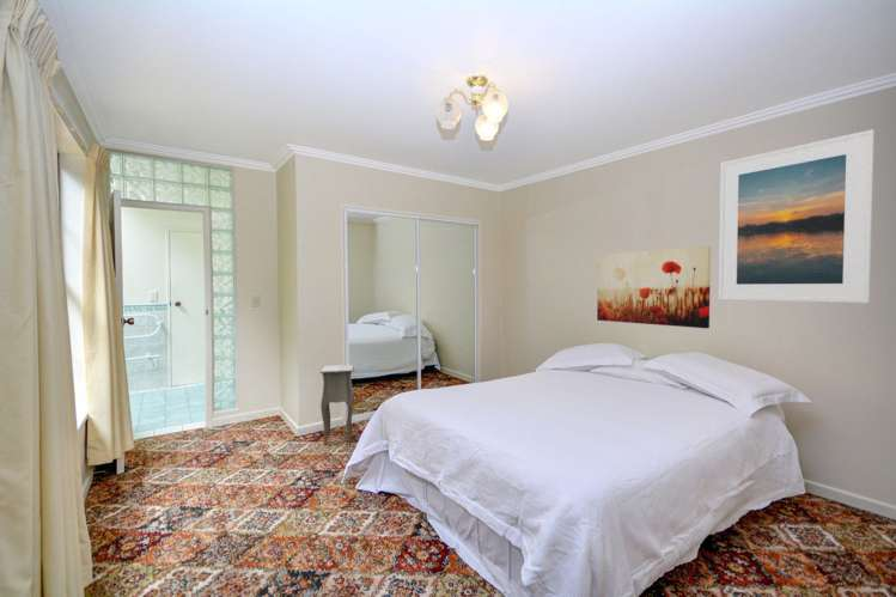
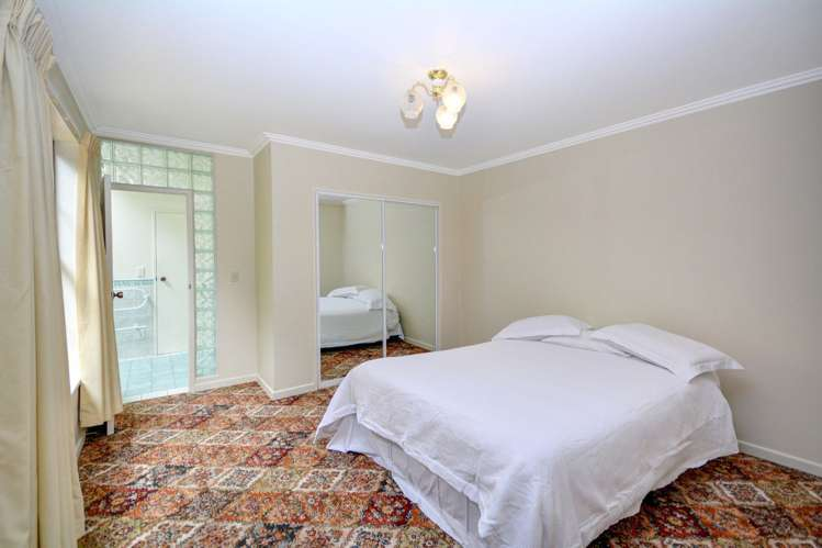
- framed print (786, 225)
- side table (337, 402)
- wall art (647, 287)
